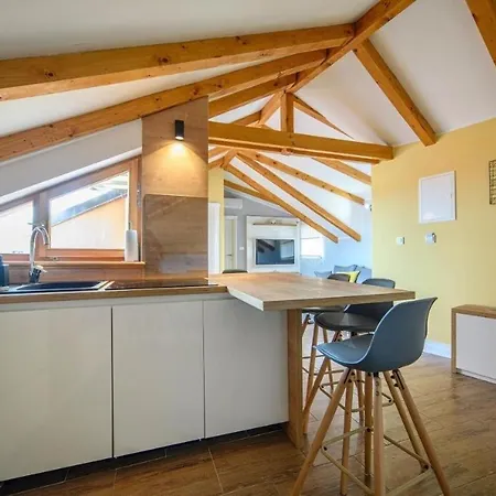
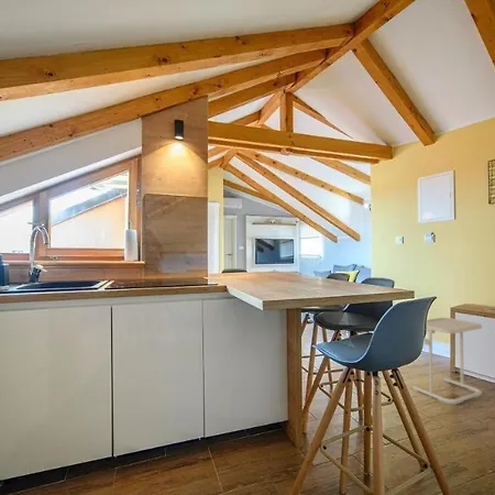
+ side table (431, 358)
